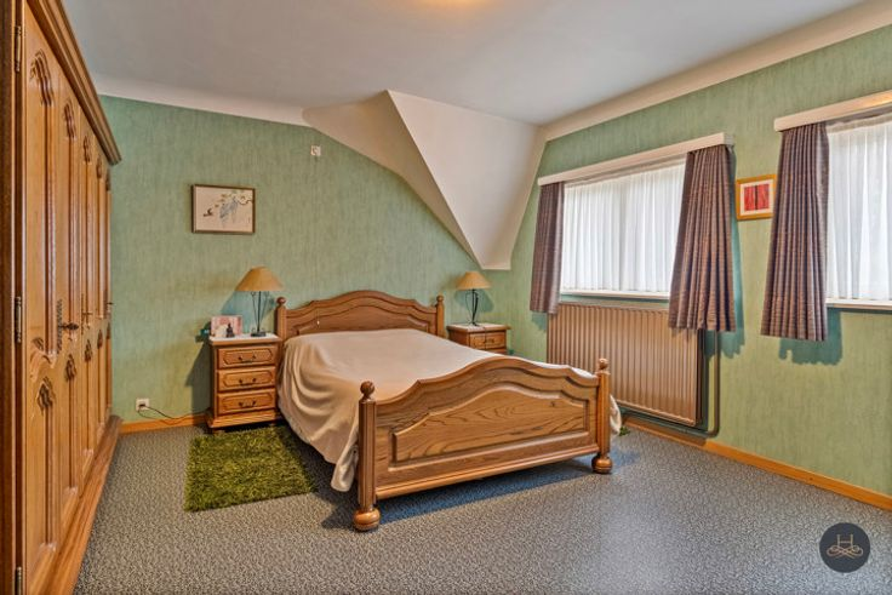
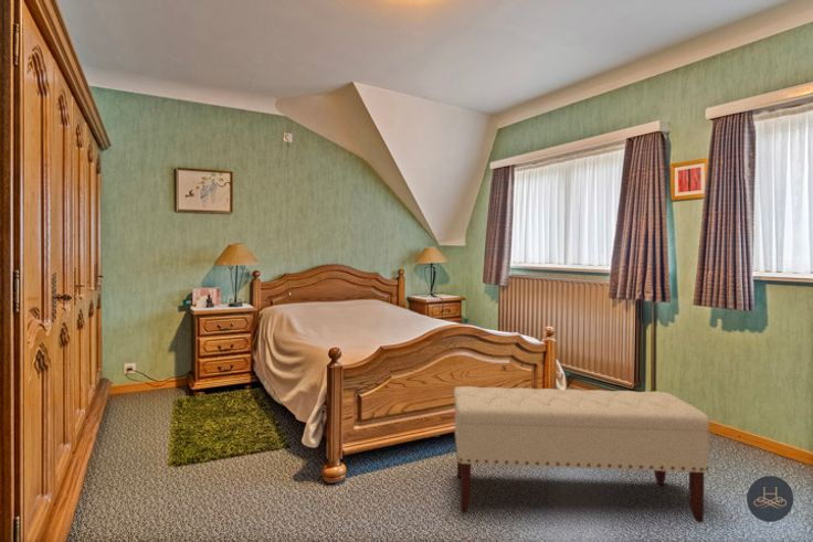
+ bench (569, 446)
